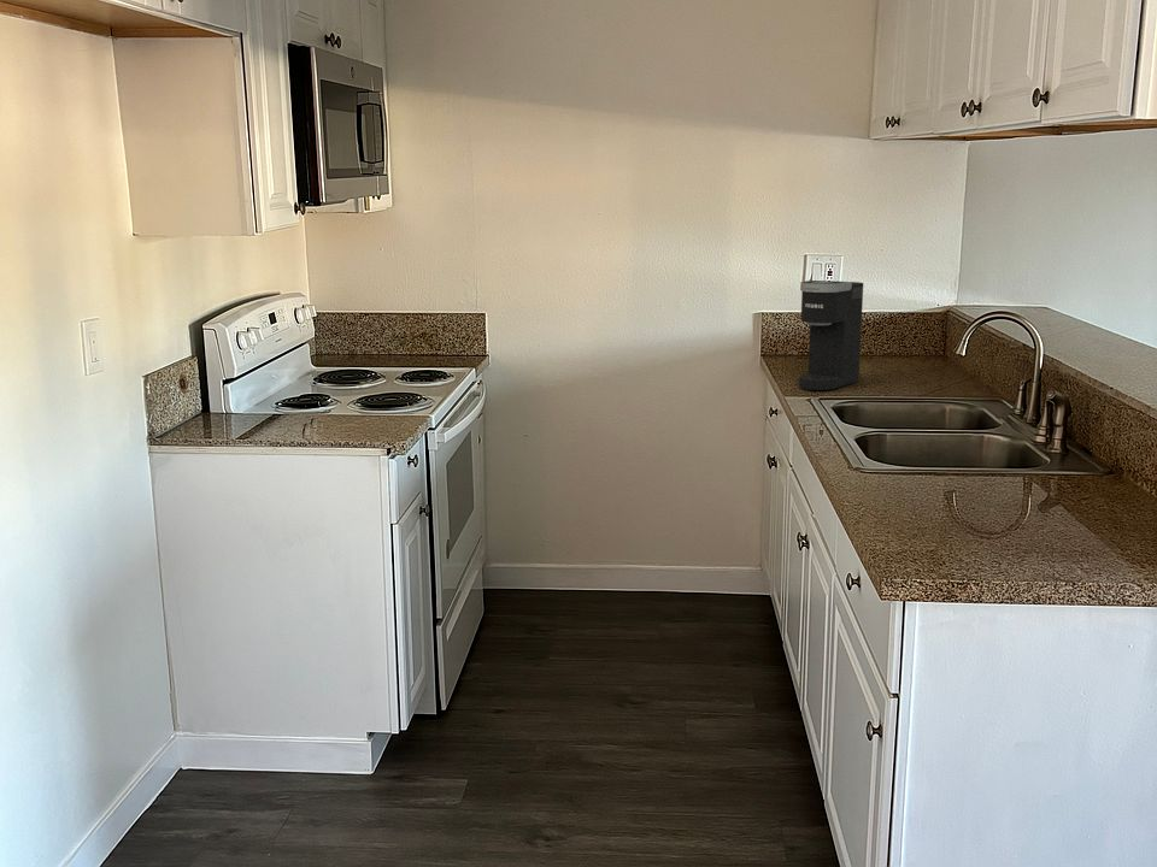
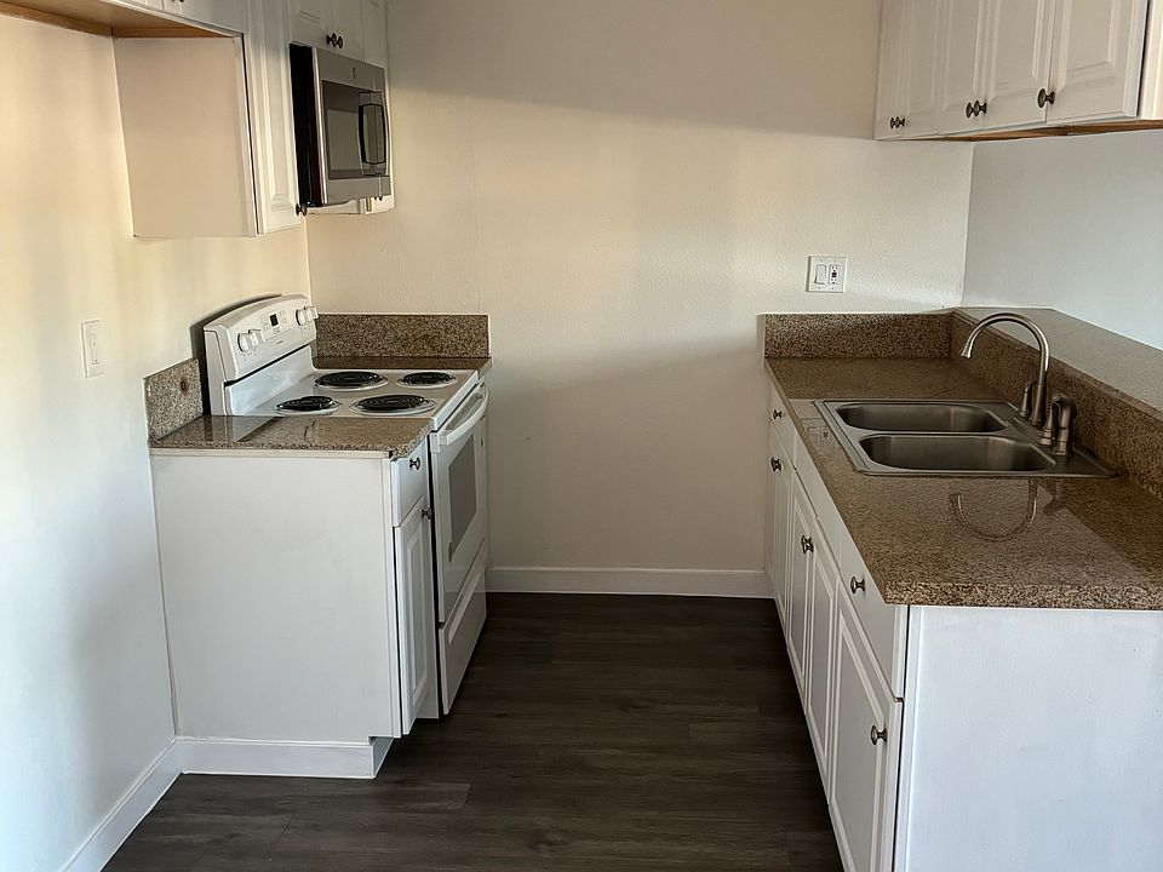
- coffee maker (830, 332)
